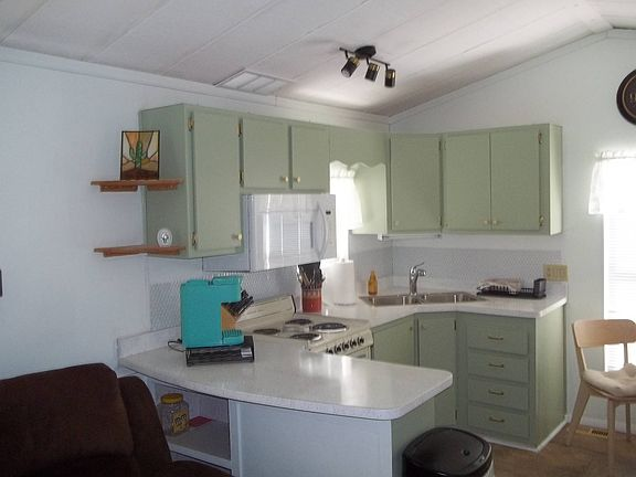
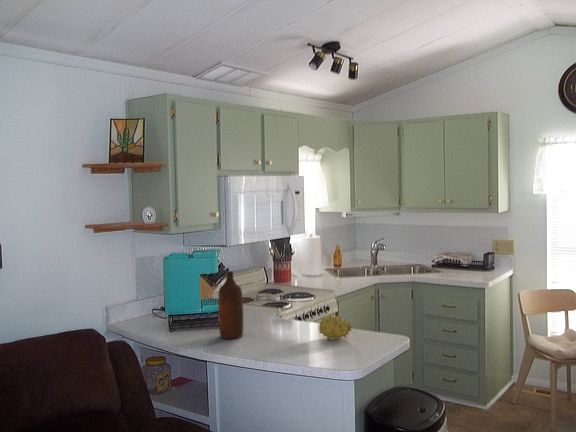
+ fruit (335, 326)
+ bottle (230, 304)
